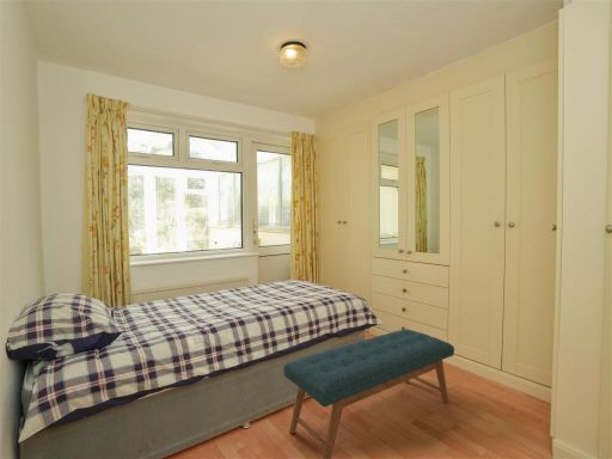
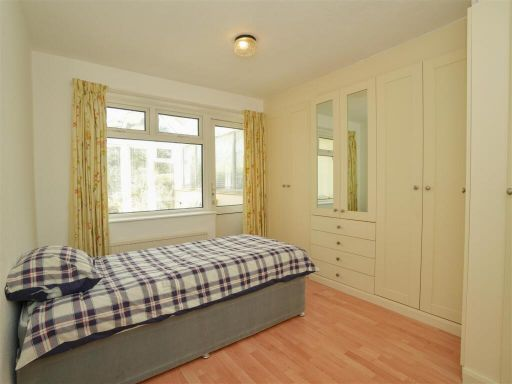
- bench (374, 381)
